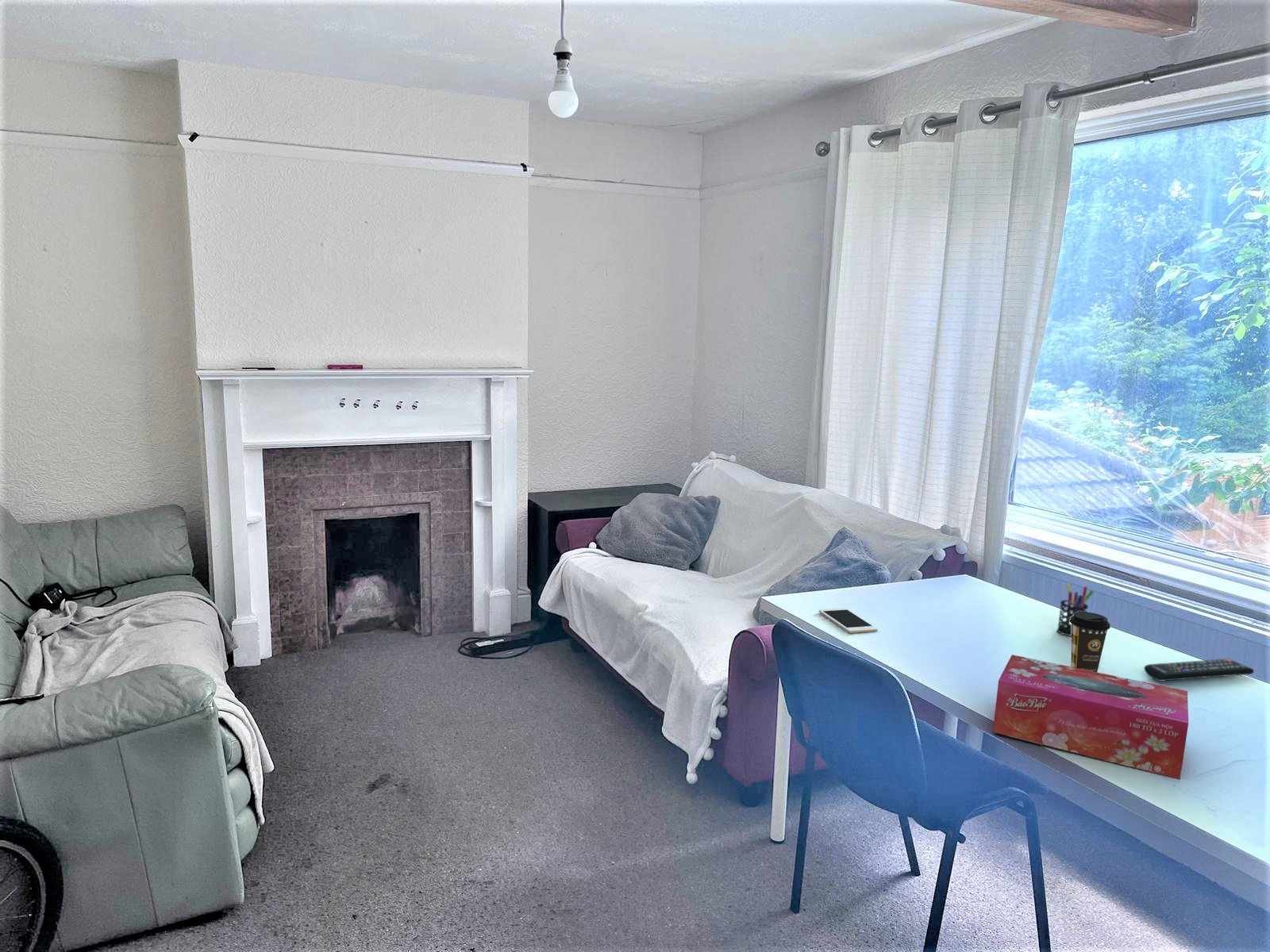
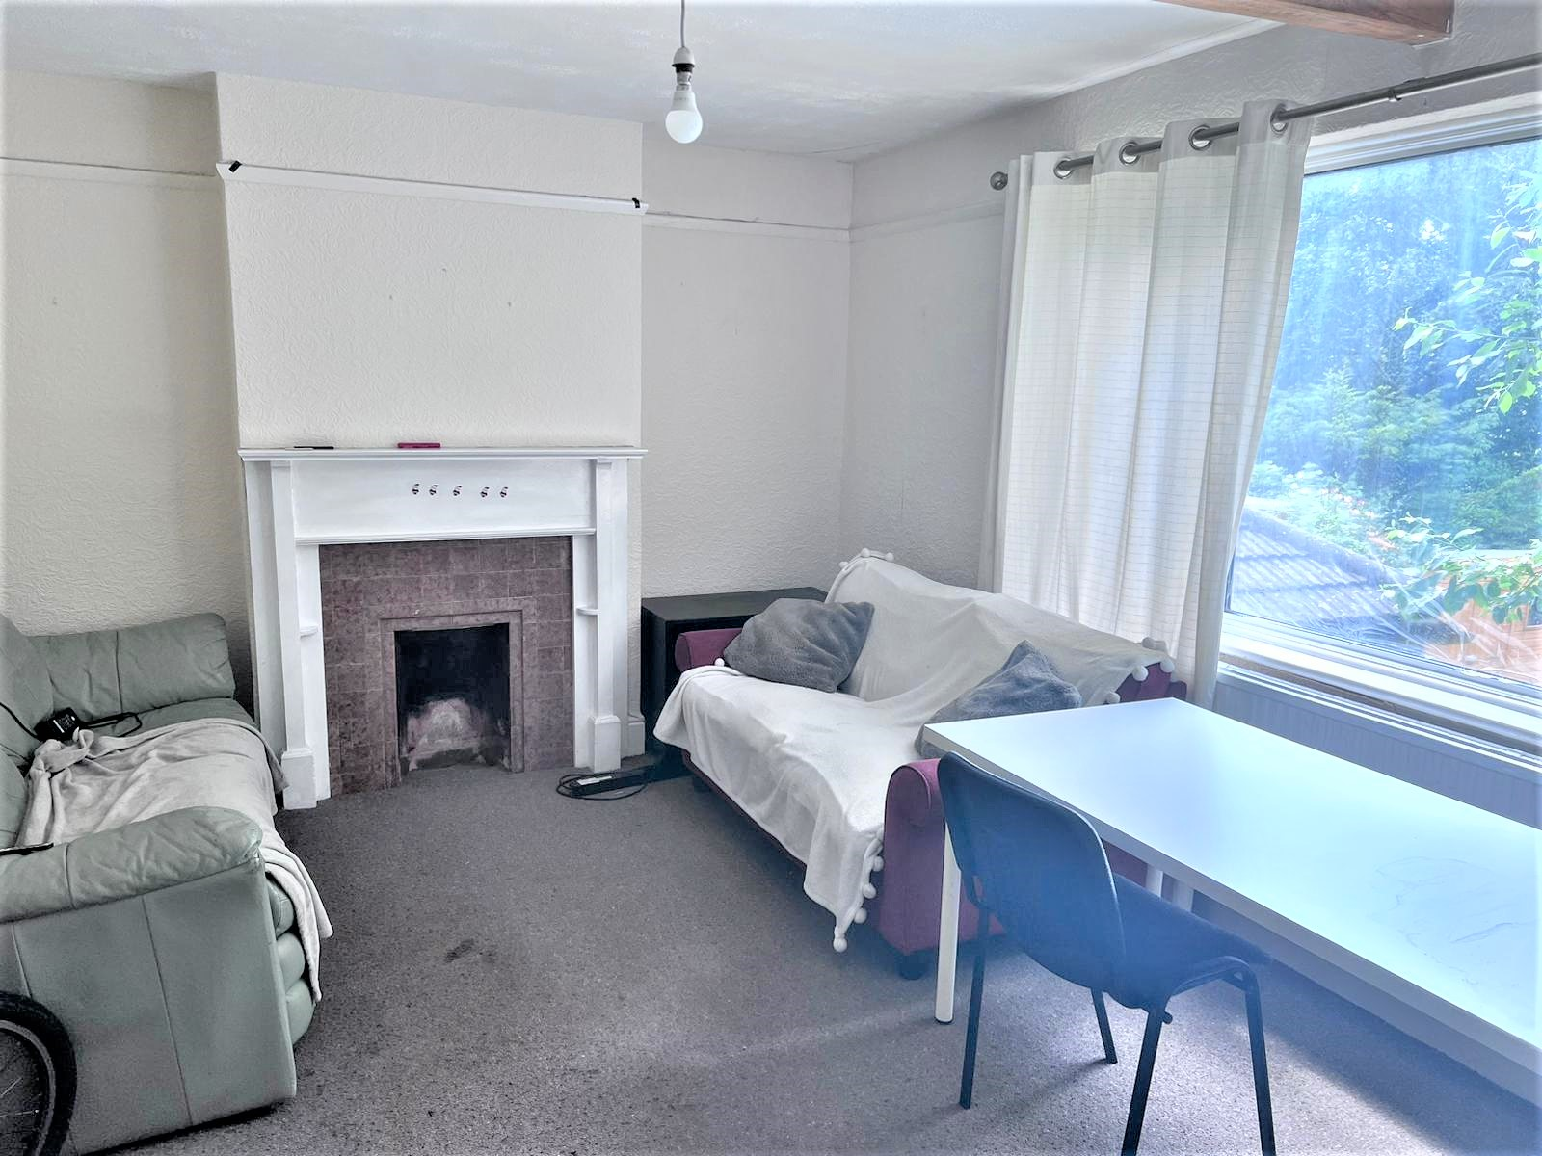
- cell phone (847, 620)
- pen holder (1077, 608)
- tissue box (1088, 712)
- remote control (1199, 670)
- coffee cup (1087, 643)
